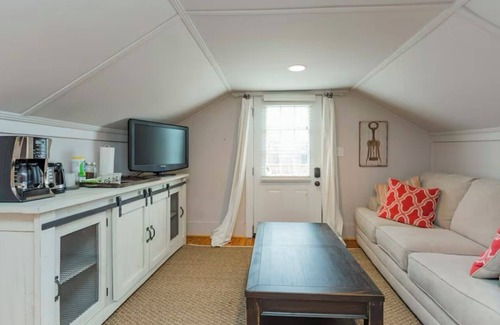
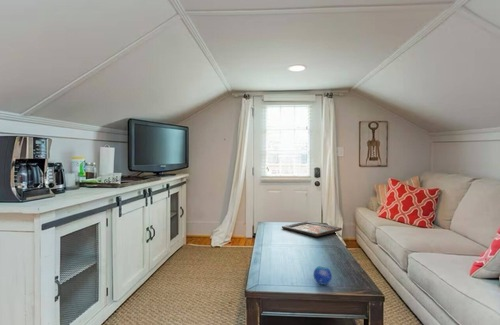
+ decorative tray (311, 228)
+ decorative orb (322, 275)
